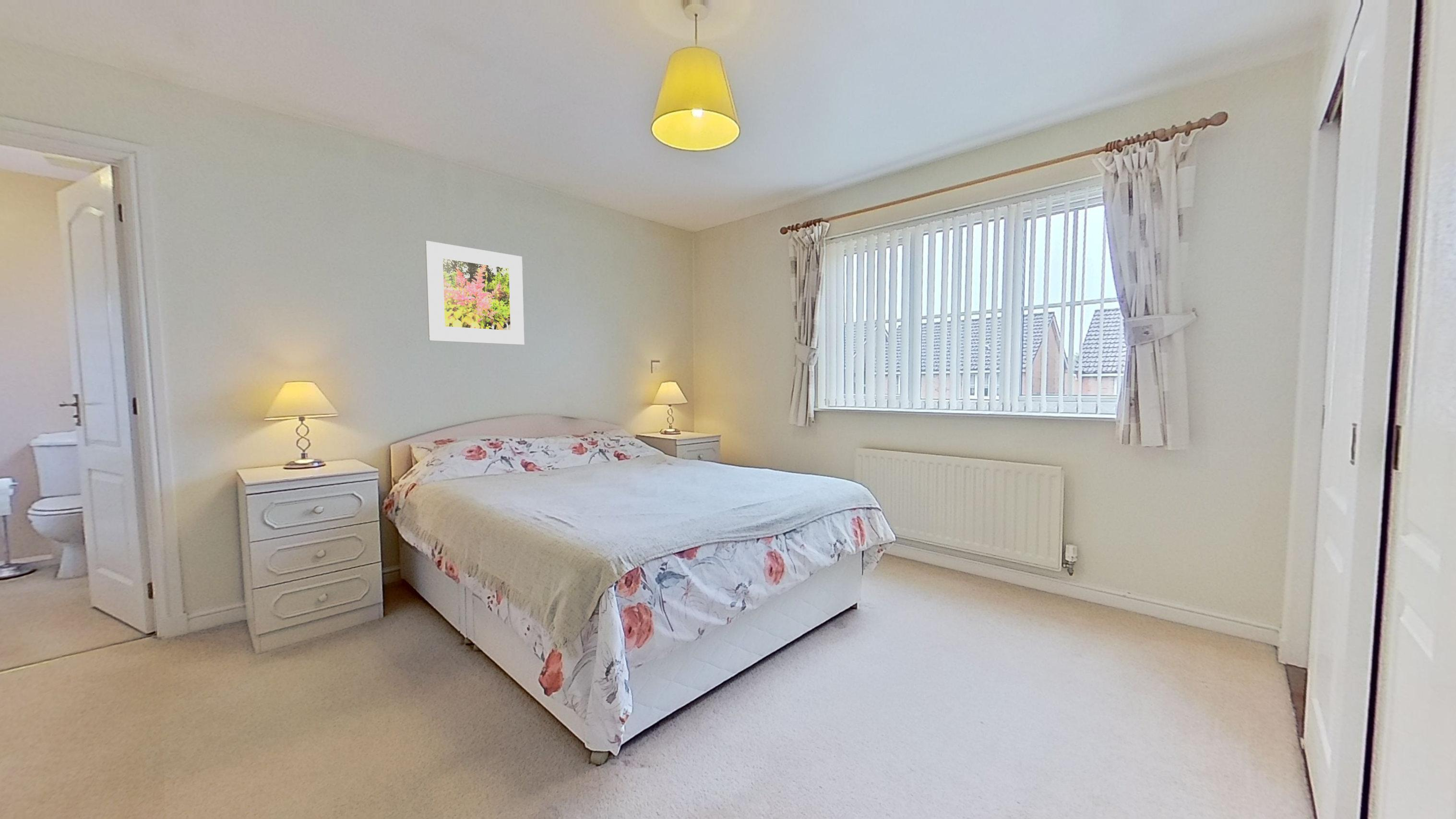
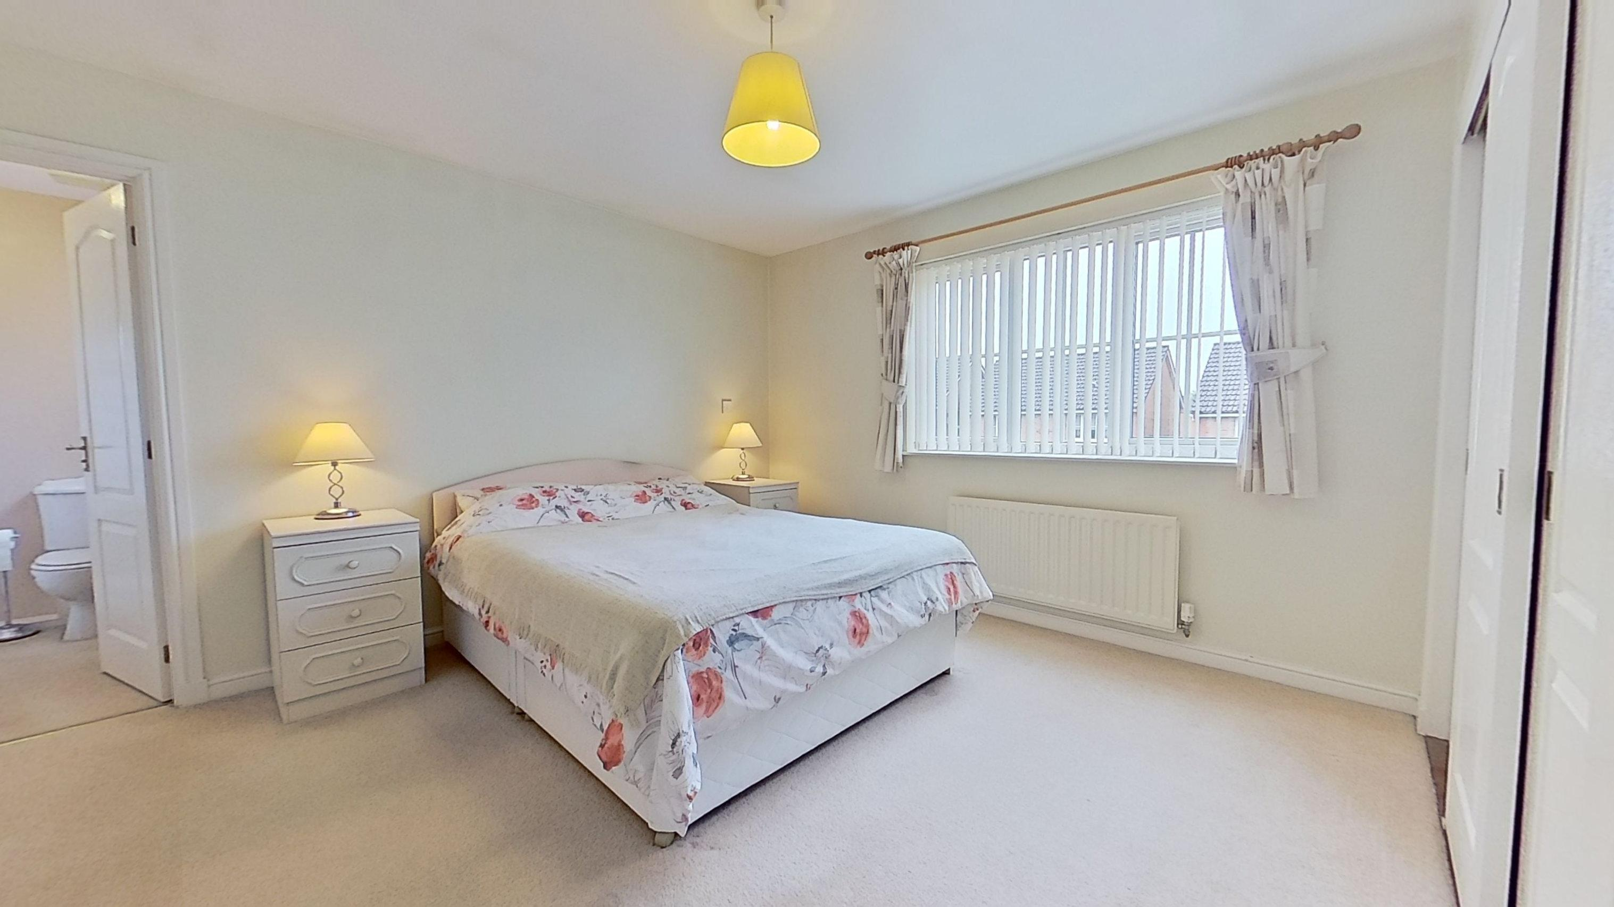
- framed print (477, 296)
